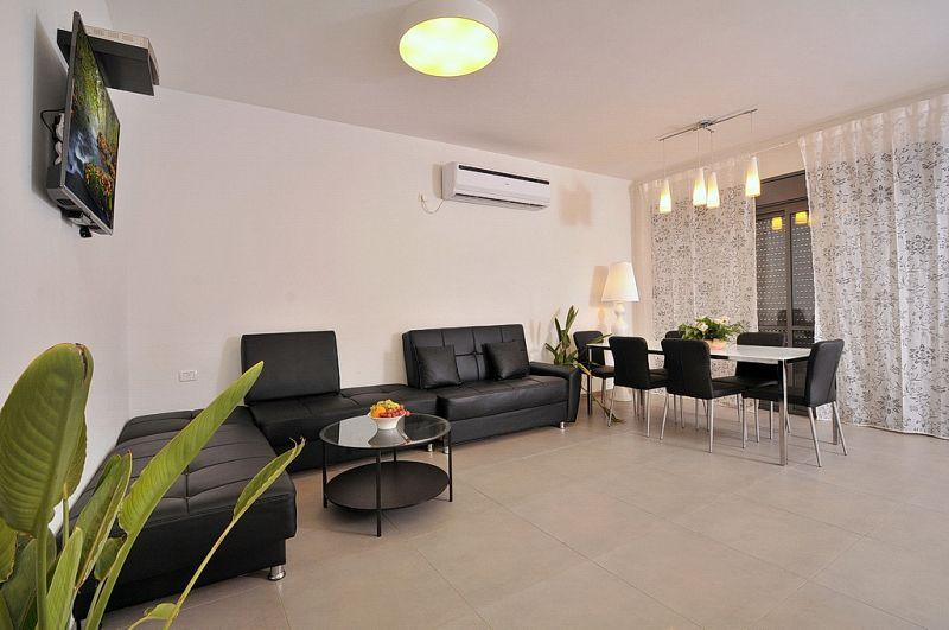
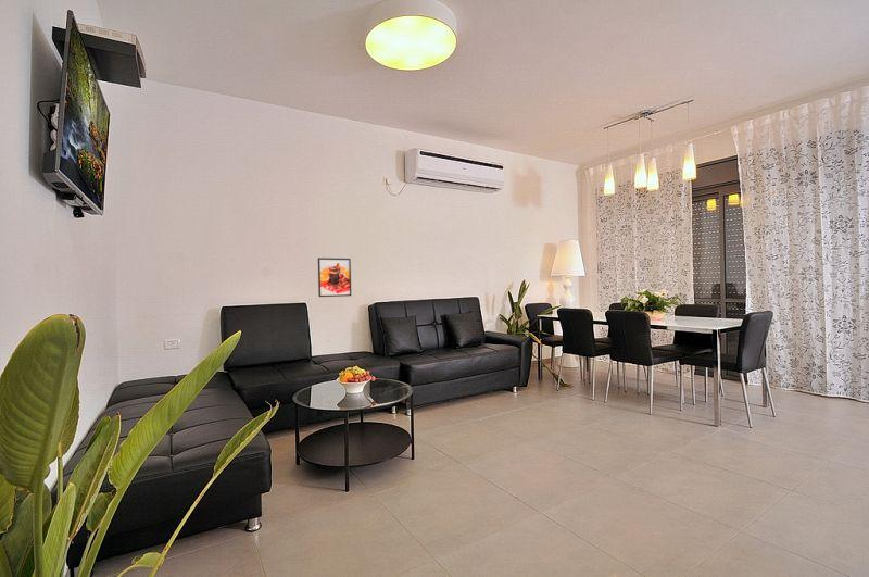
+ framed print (335, 277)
